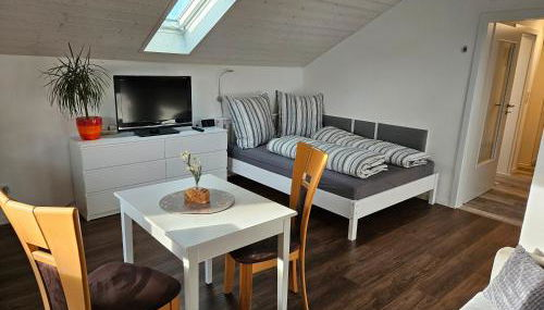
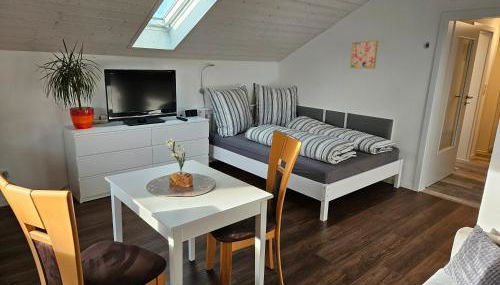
+ wall art (363, 55)
